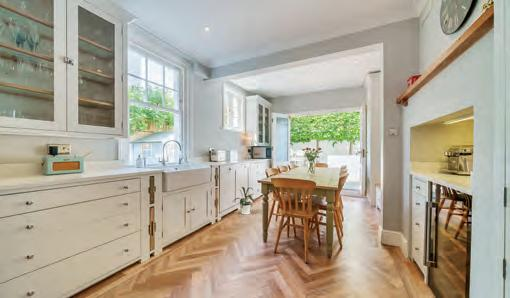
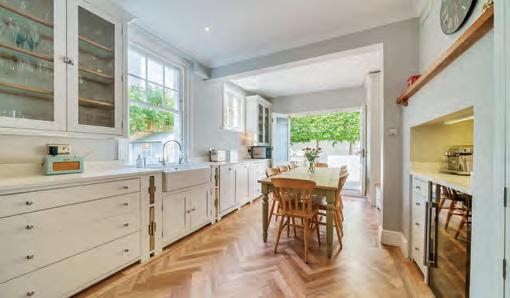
- house plant (245, 199)
